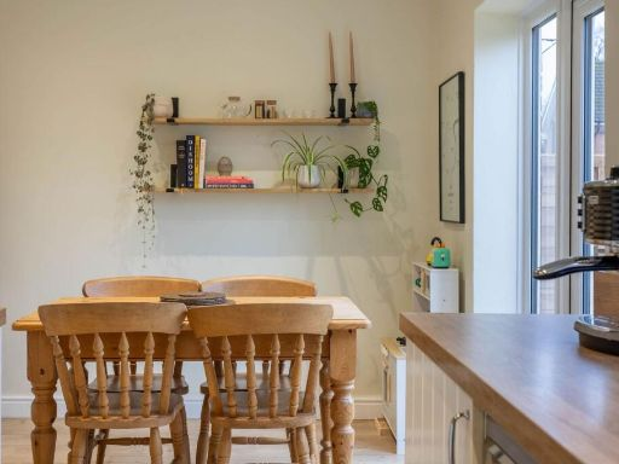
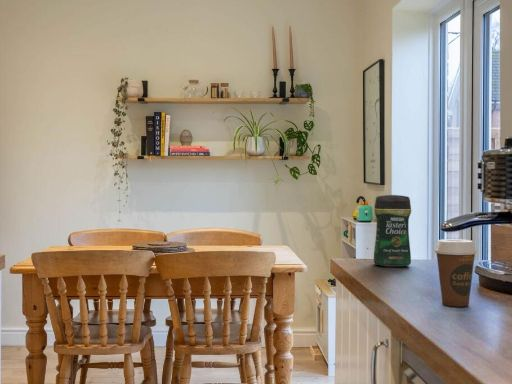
+ coffee jar (392, 230)
+ coffee cup (455, 272)
